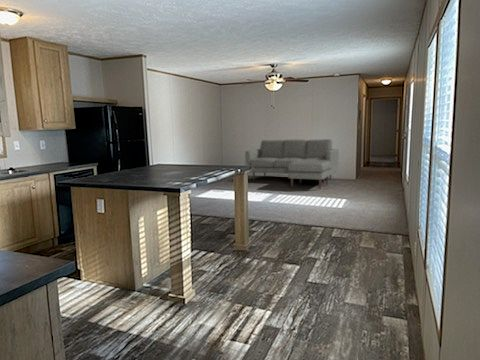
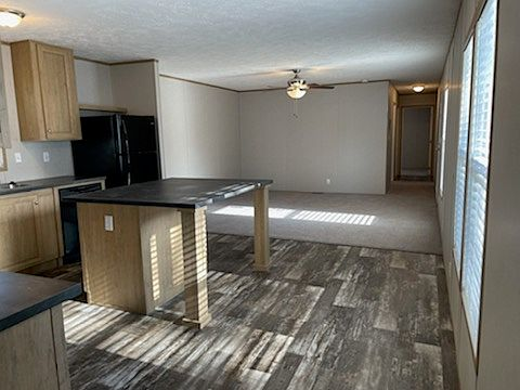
- sofa (286, 161)
